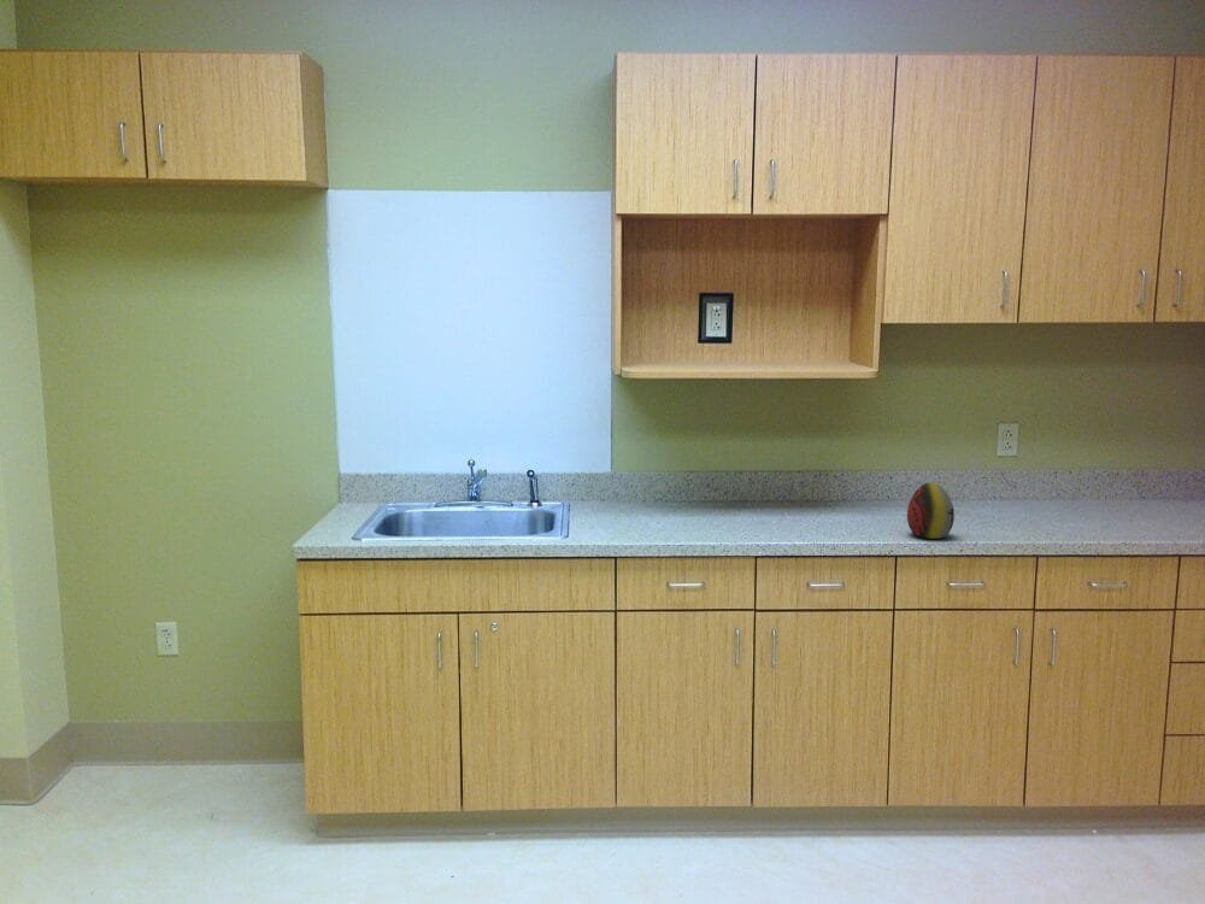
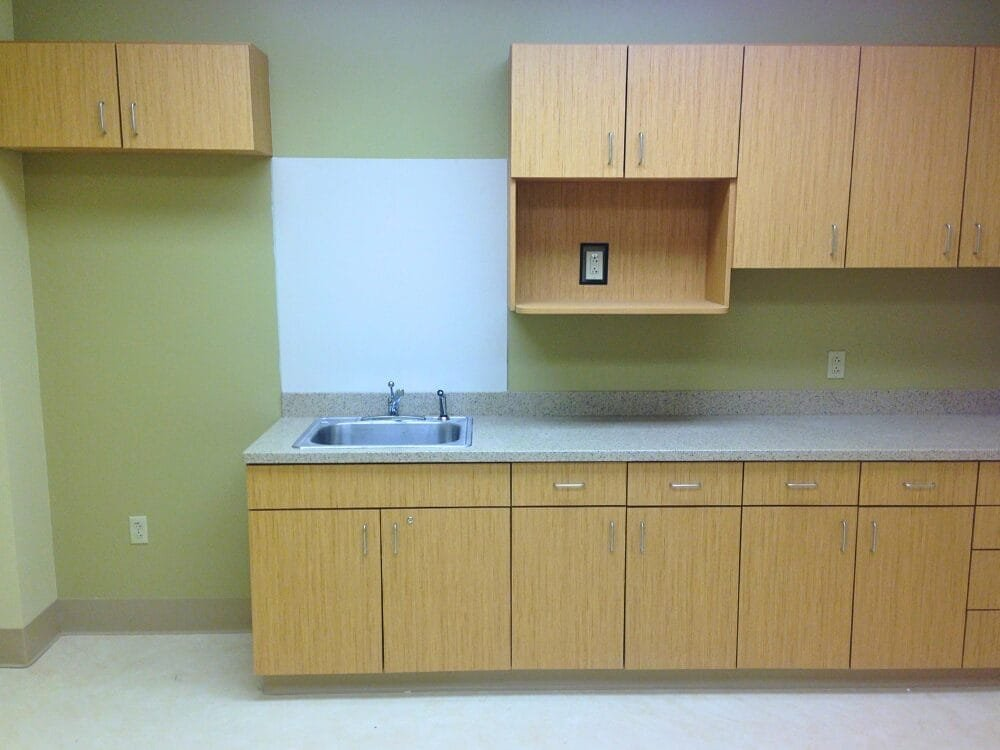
- decorative egg (930, 509)
